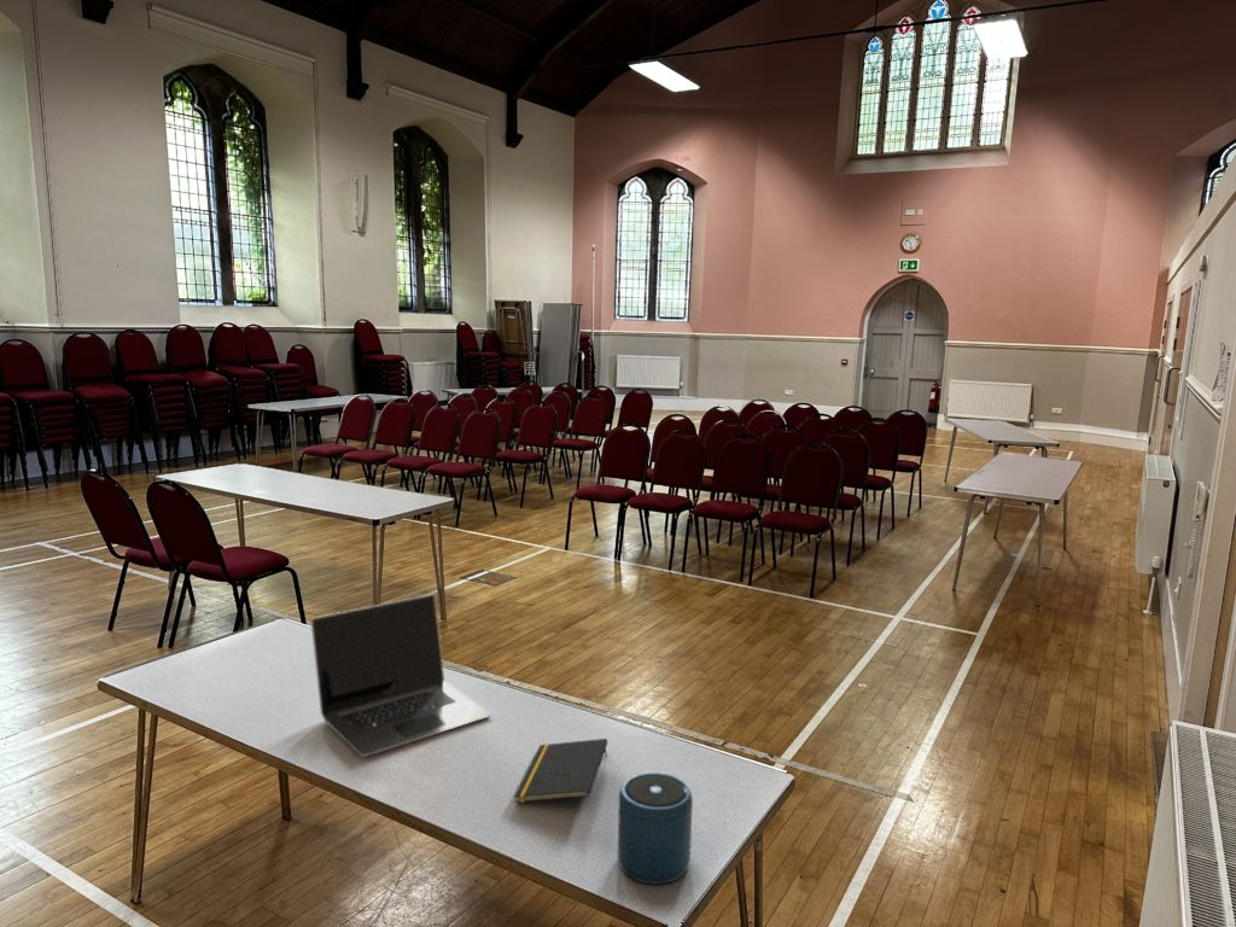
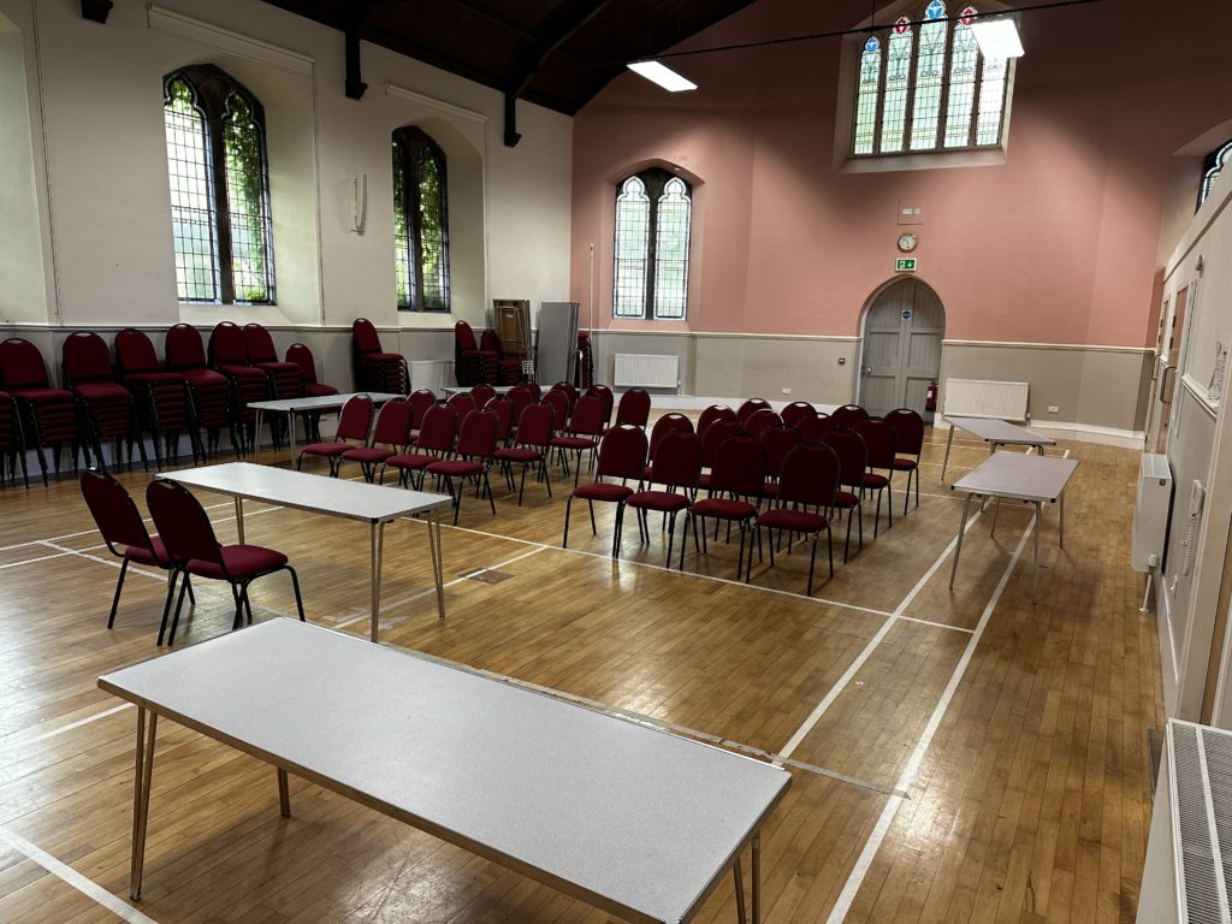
- speaker (654, 826)
- laptop (401, 667)
- notepad (562, 769)
